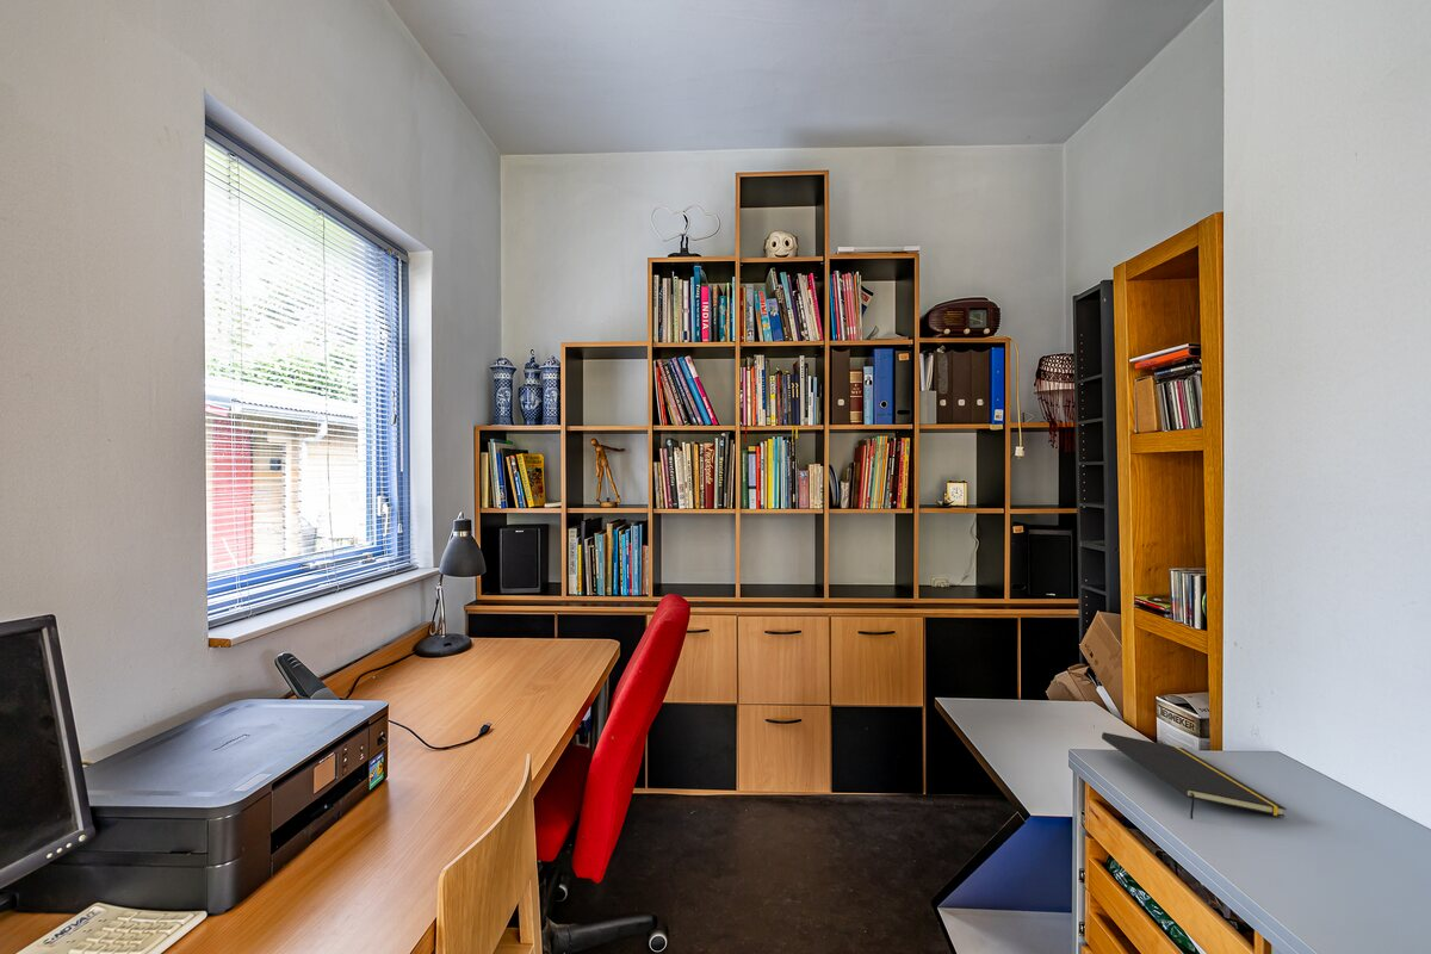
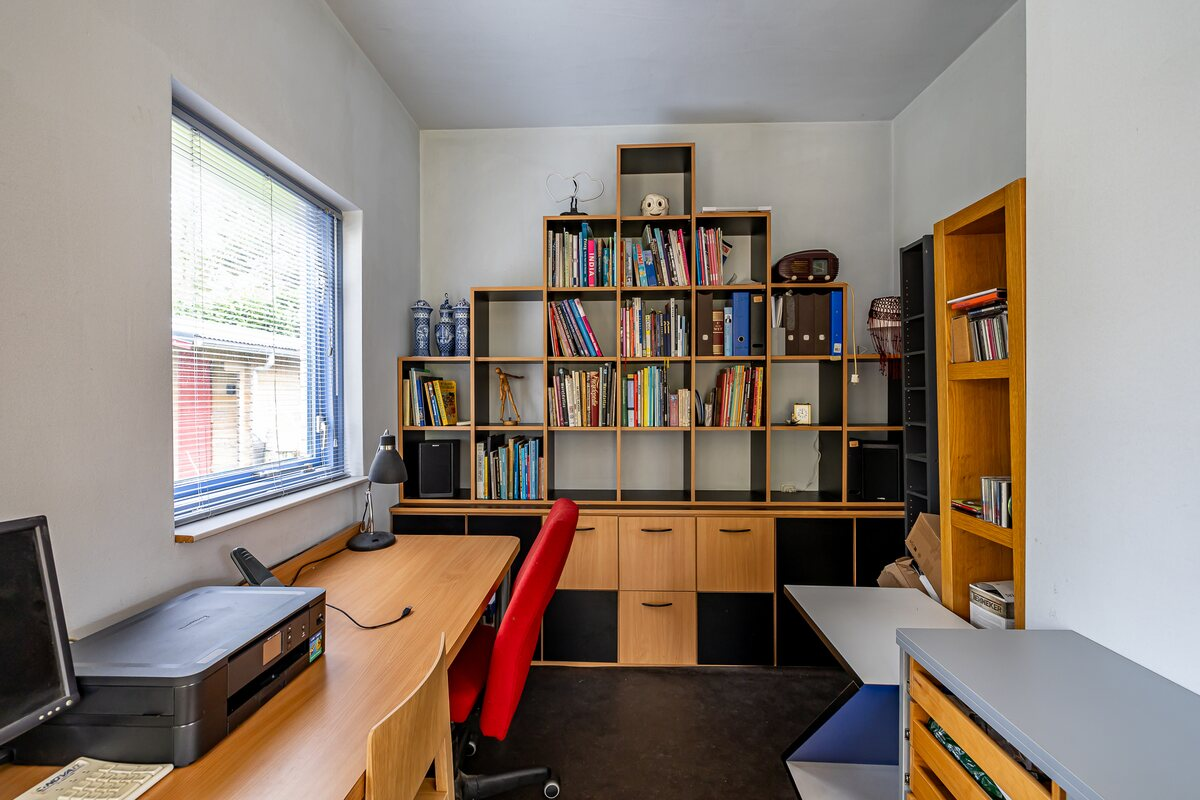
- notepad (1184, 769)
